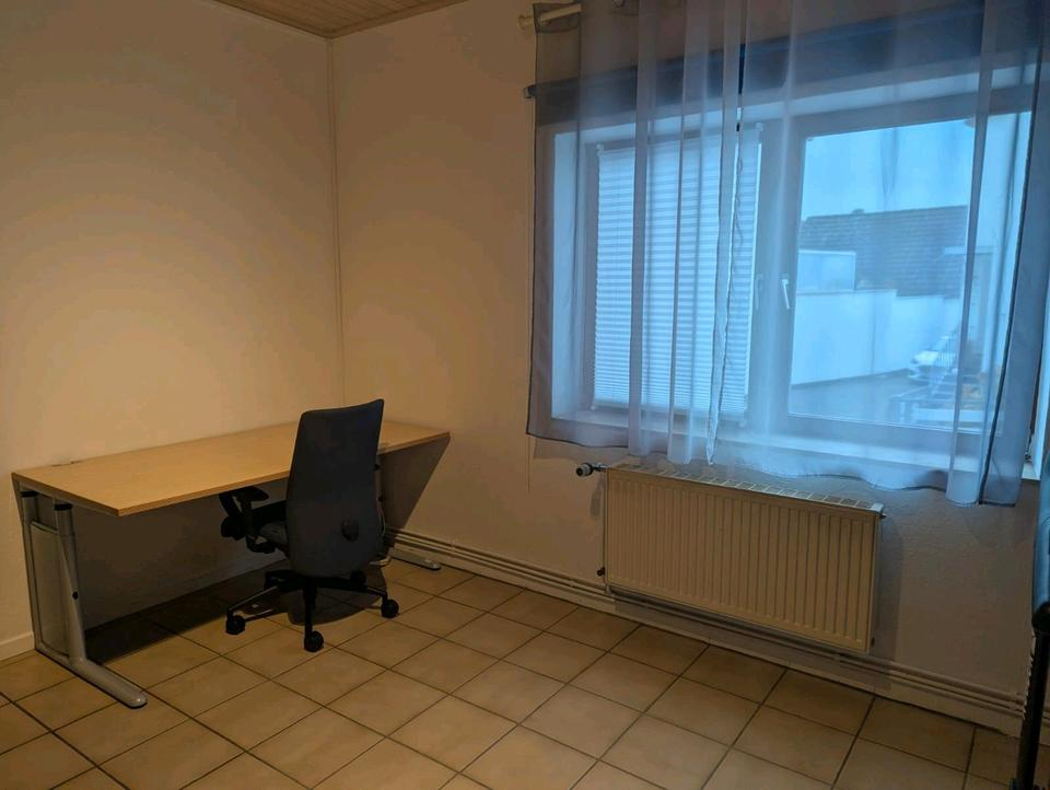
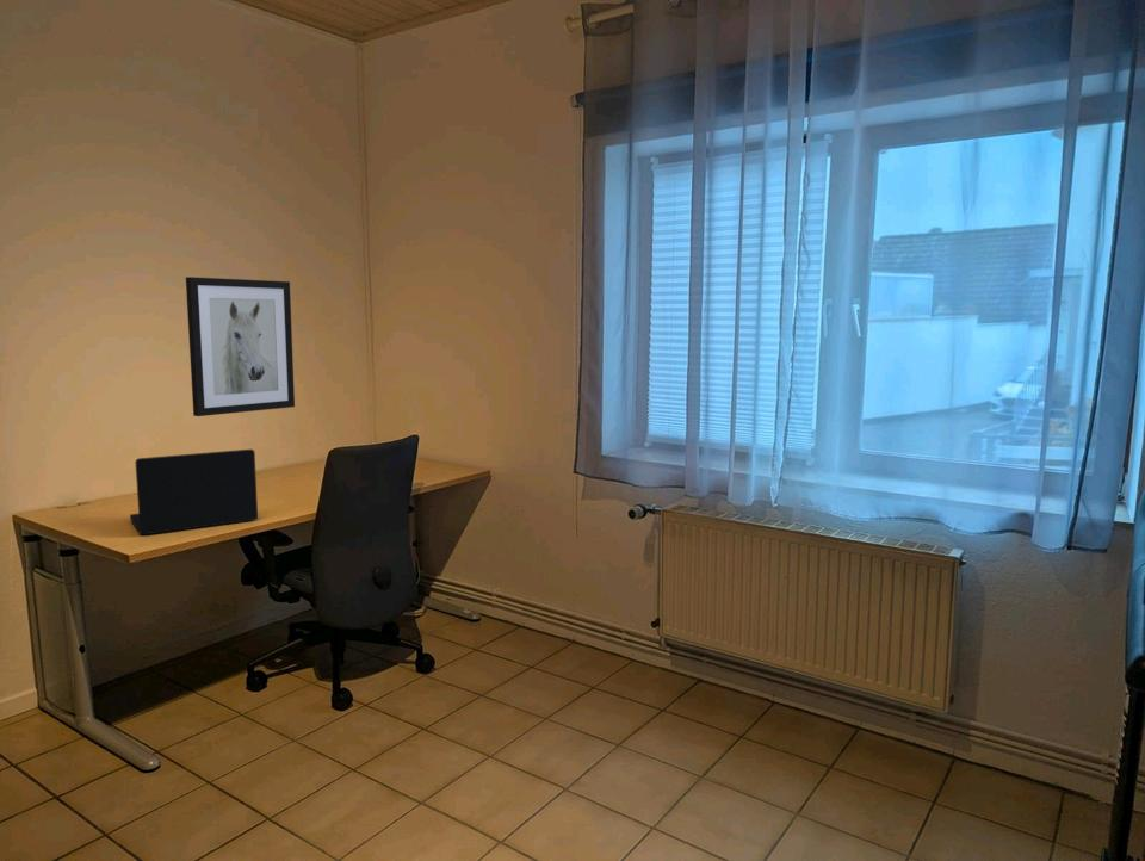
+ laptop (191, 484)
+ wall art (243, 346)
